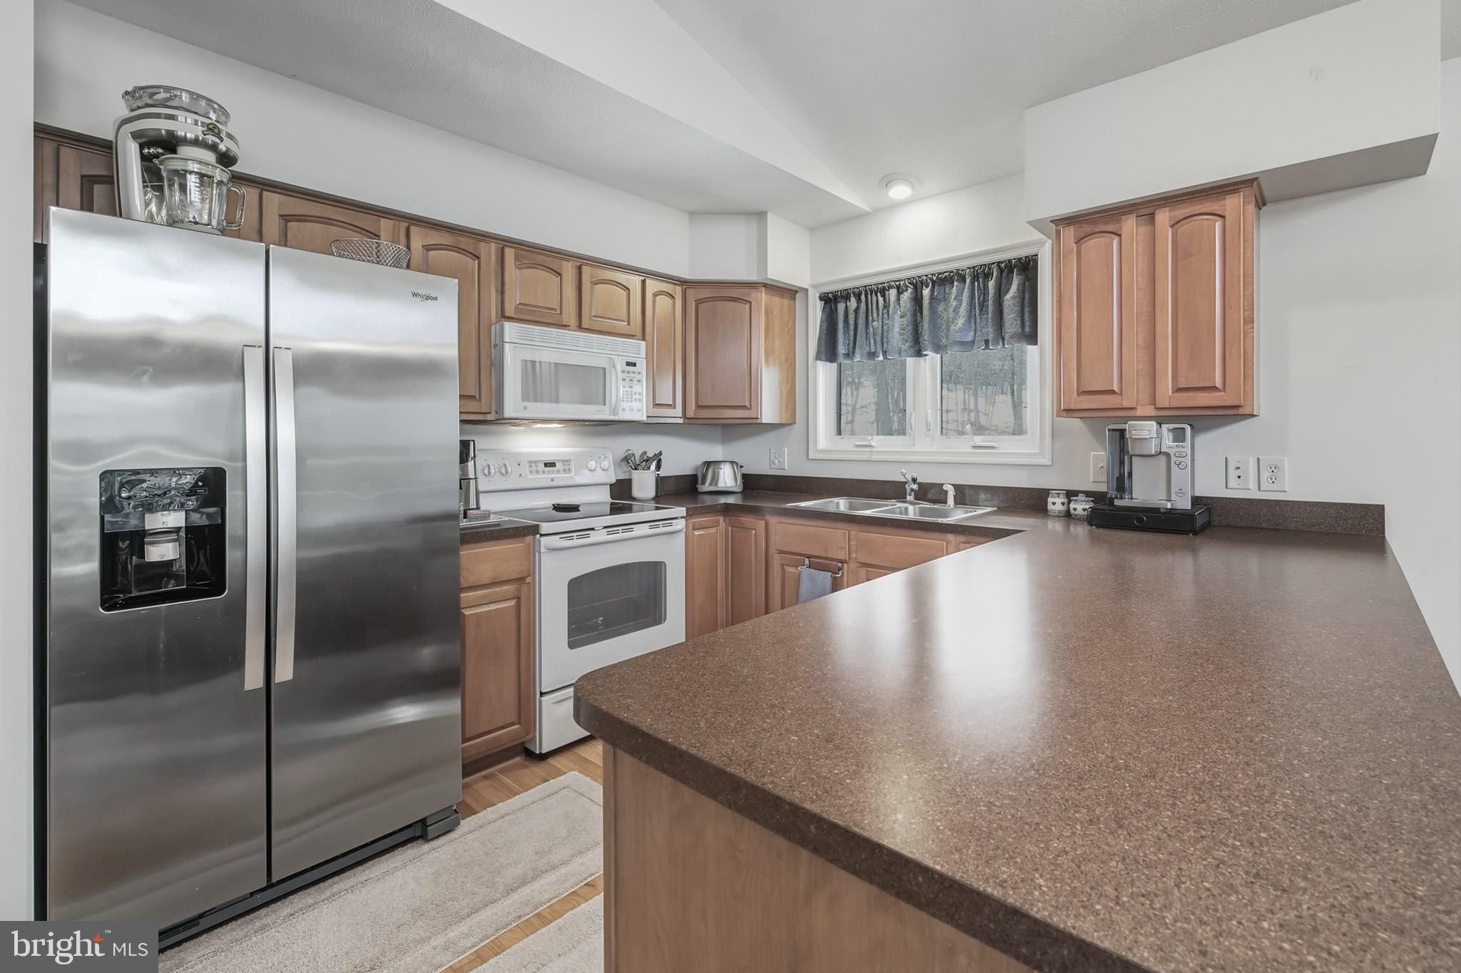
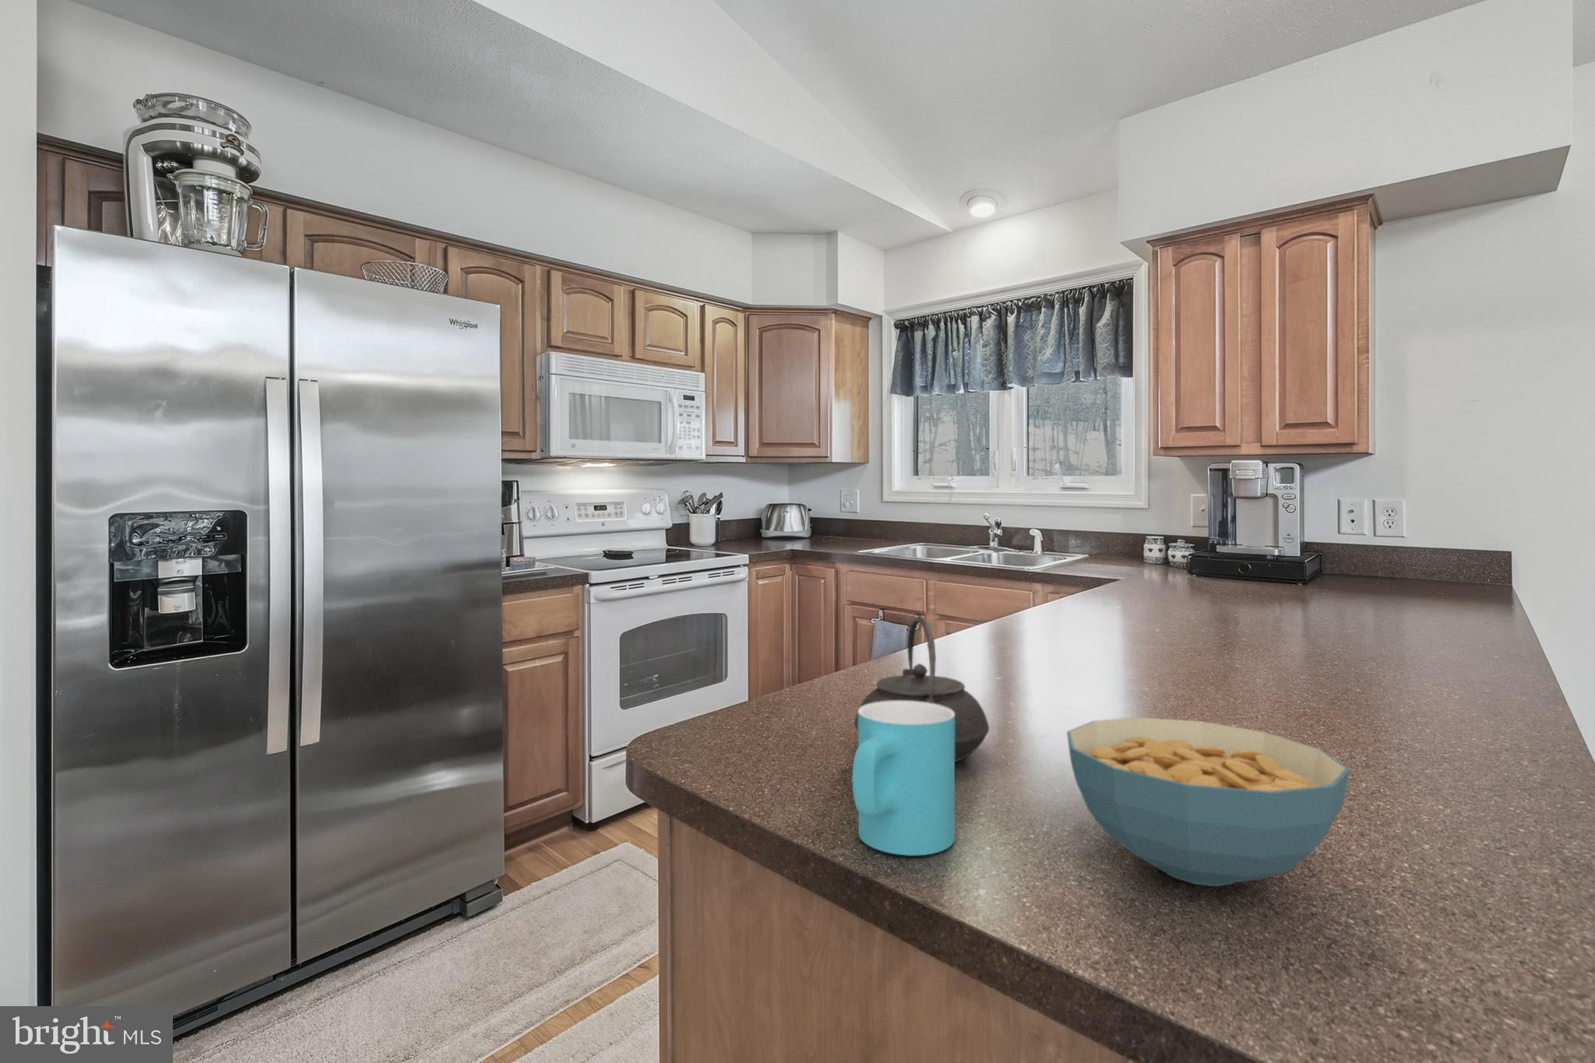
+ cup (891, 776)
+ teapot (918, 682)
+ cereal bowl (1195, 808)
